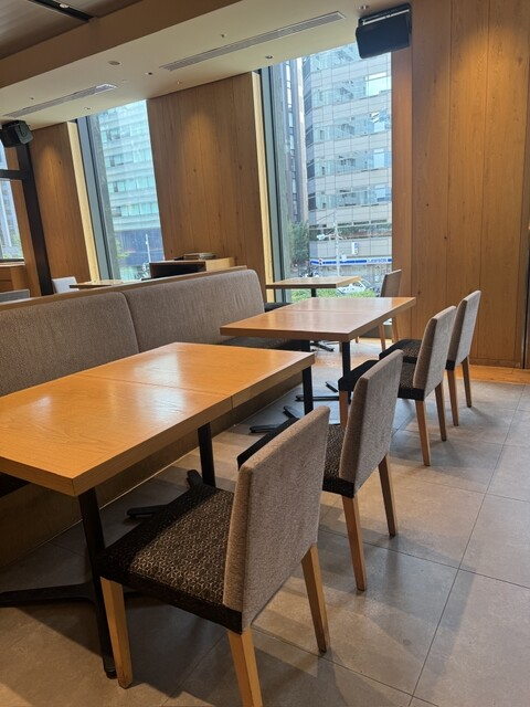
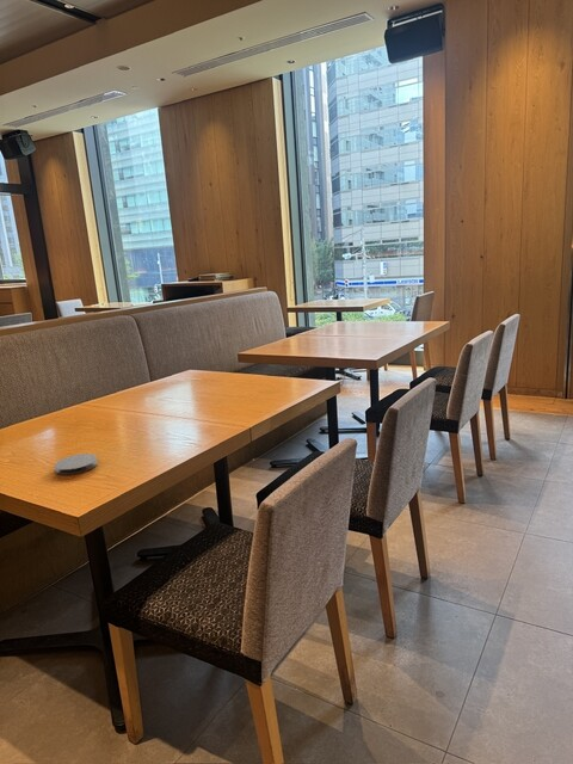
+ coaster (76, 463)
